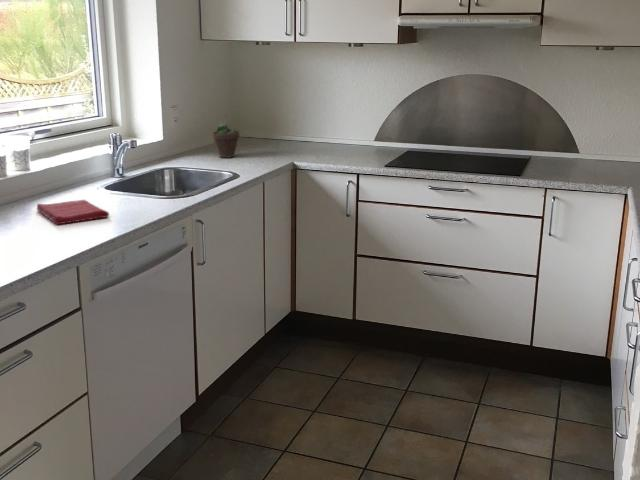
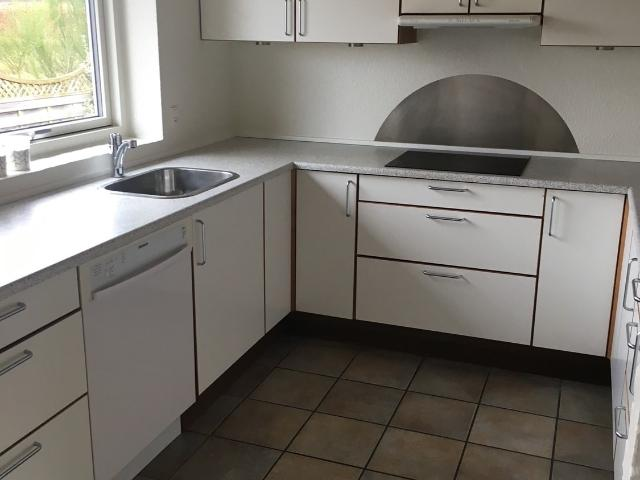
- succulent plant (225, 134)
- dish towel (72, 210)
